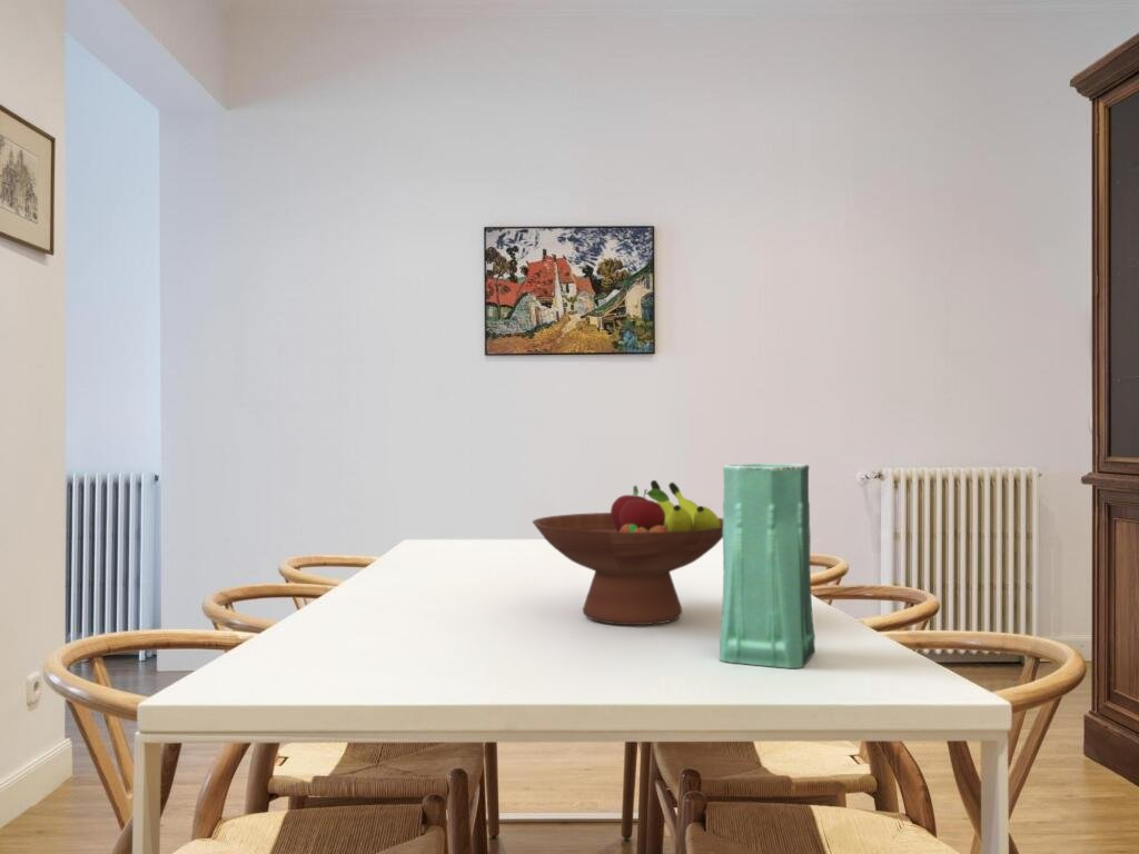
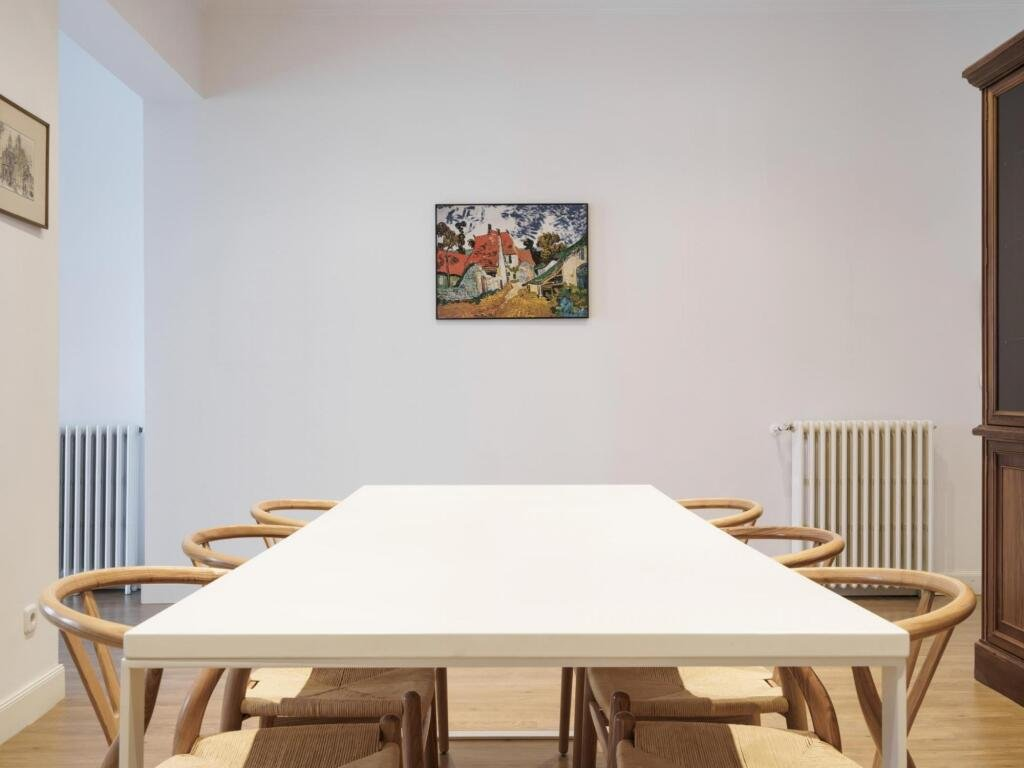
- vase (767, 559)
- fruit bowl (632, 549)
